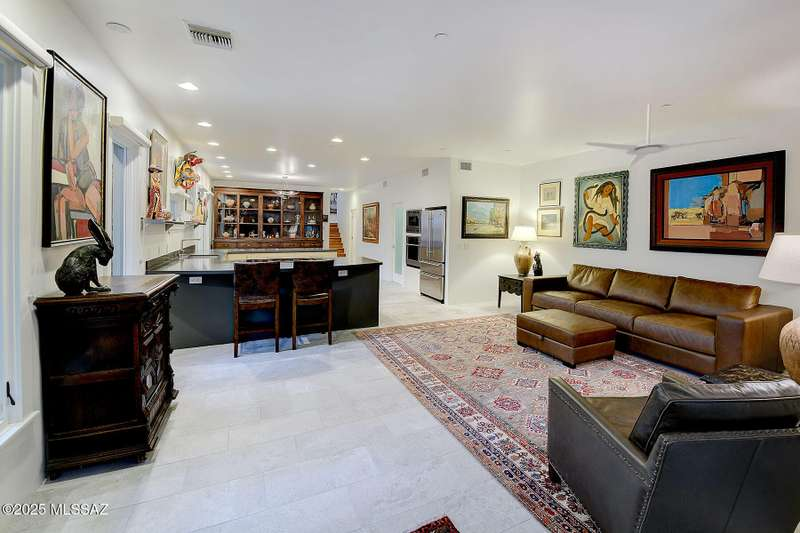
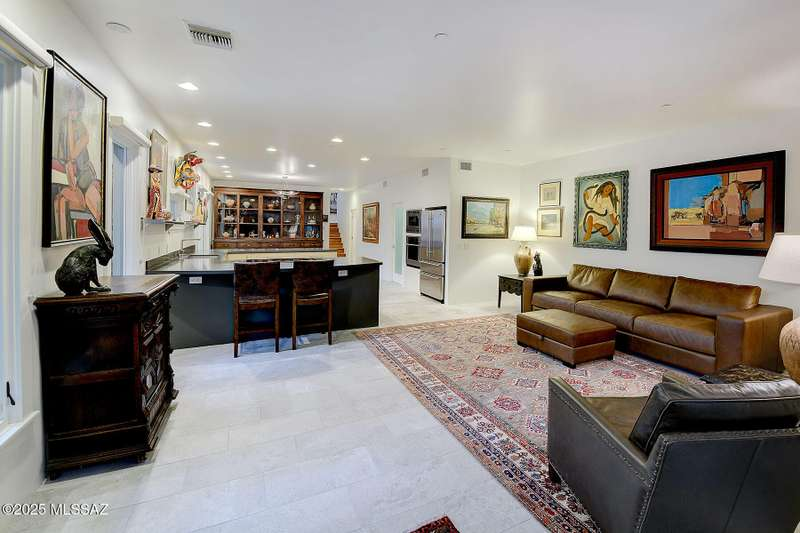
- ceiling fan (649, 127)
